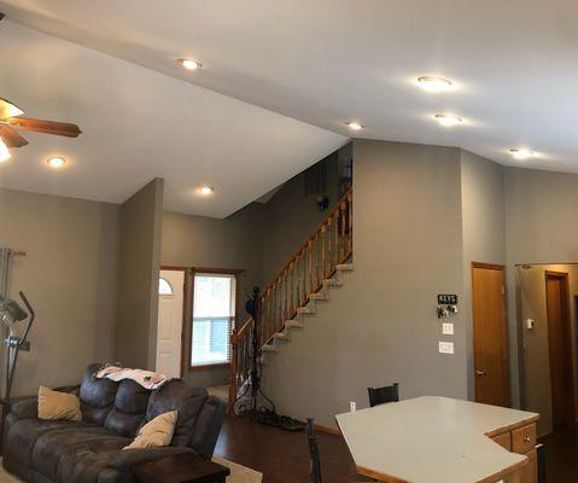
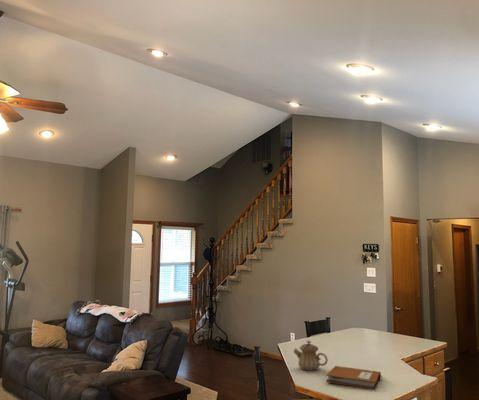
+ notebook (355, 376)
+ teapot (310, 354)
